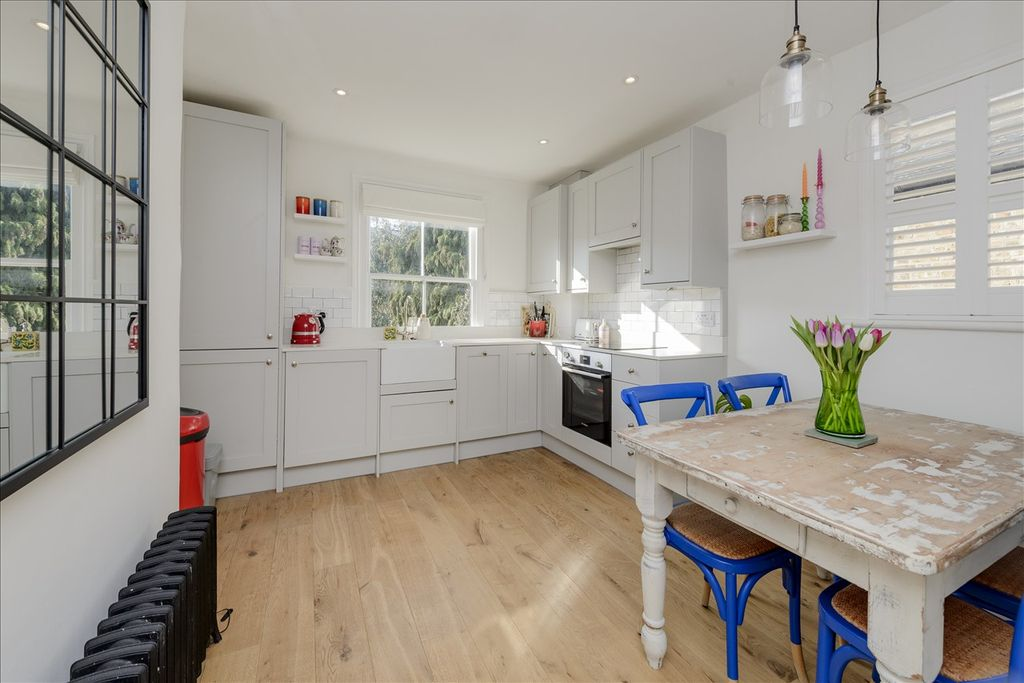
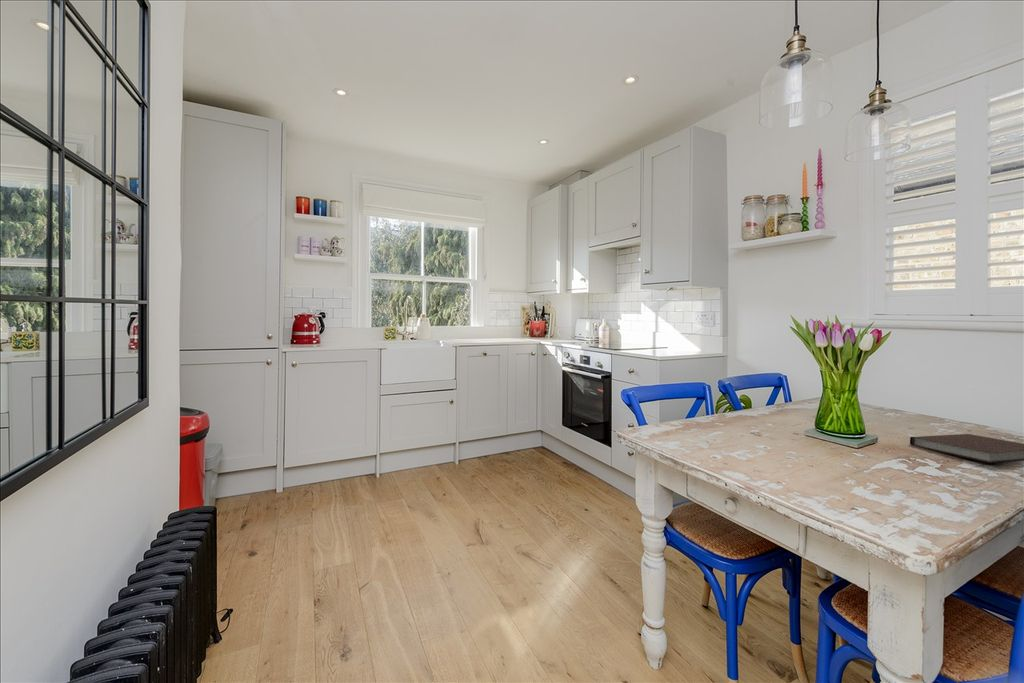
+ notebook (976, 446)
